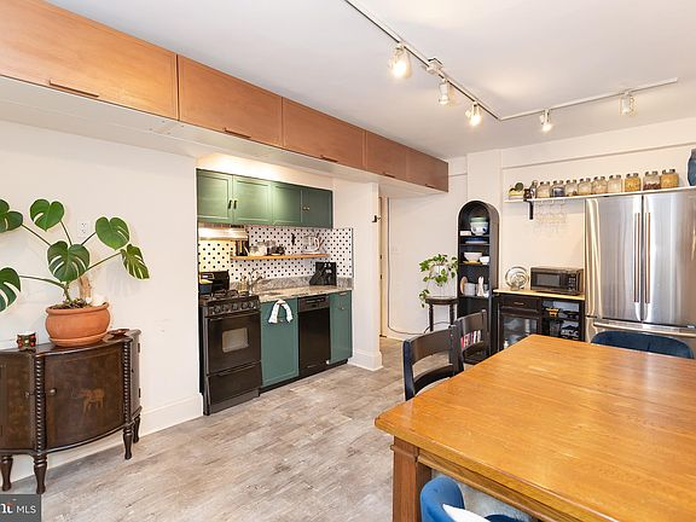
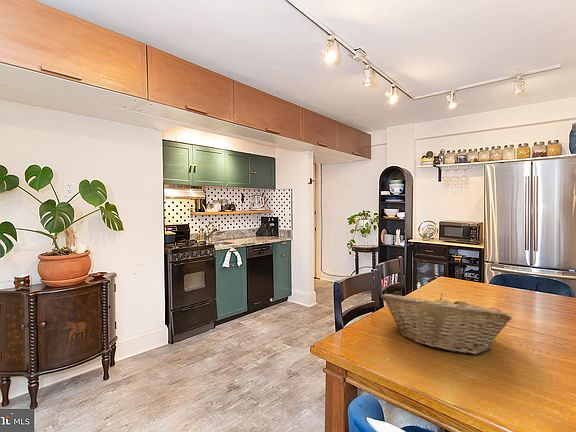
+ fruit basket (440, 315)
